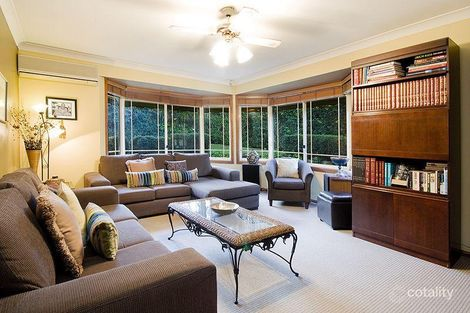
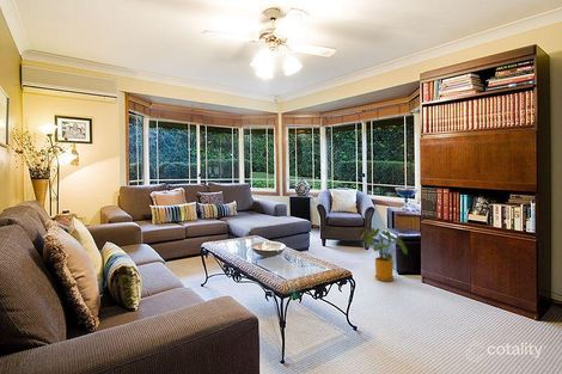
+ house plant (381, 253)
